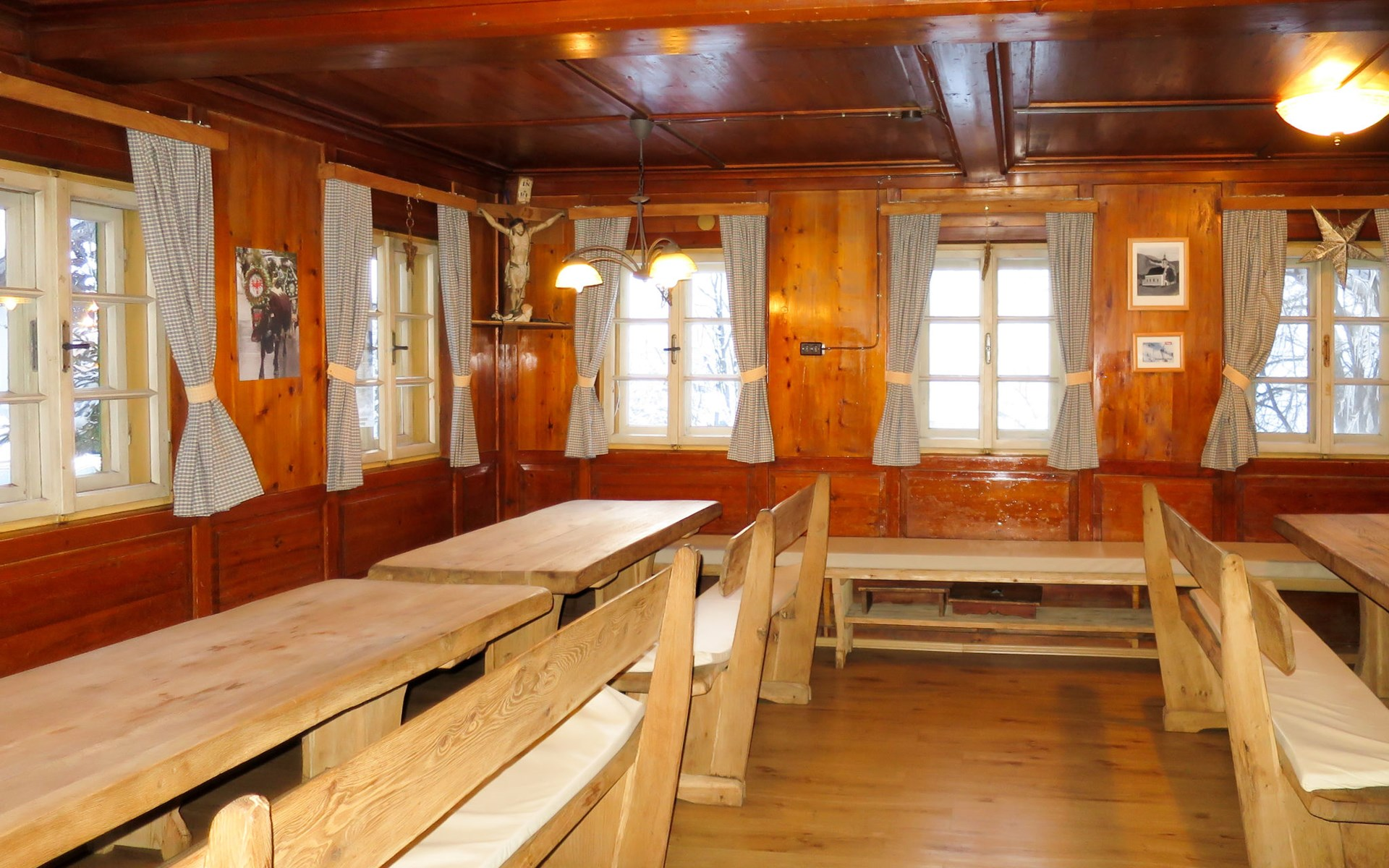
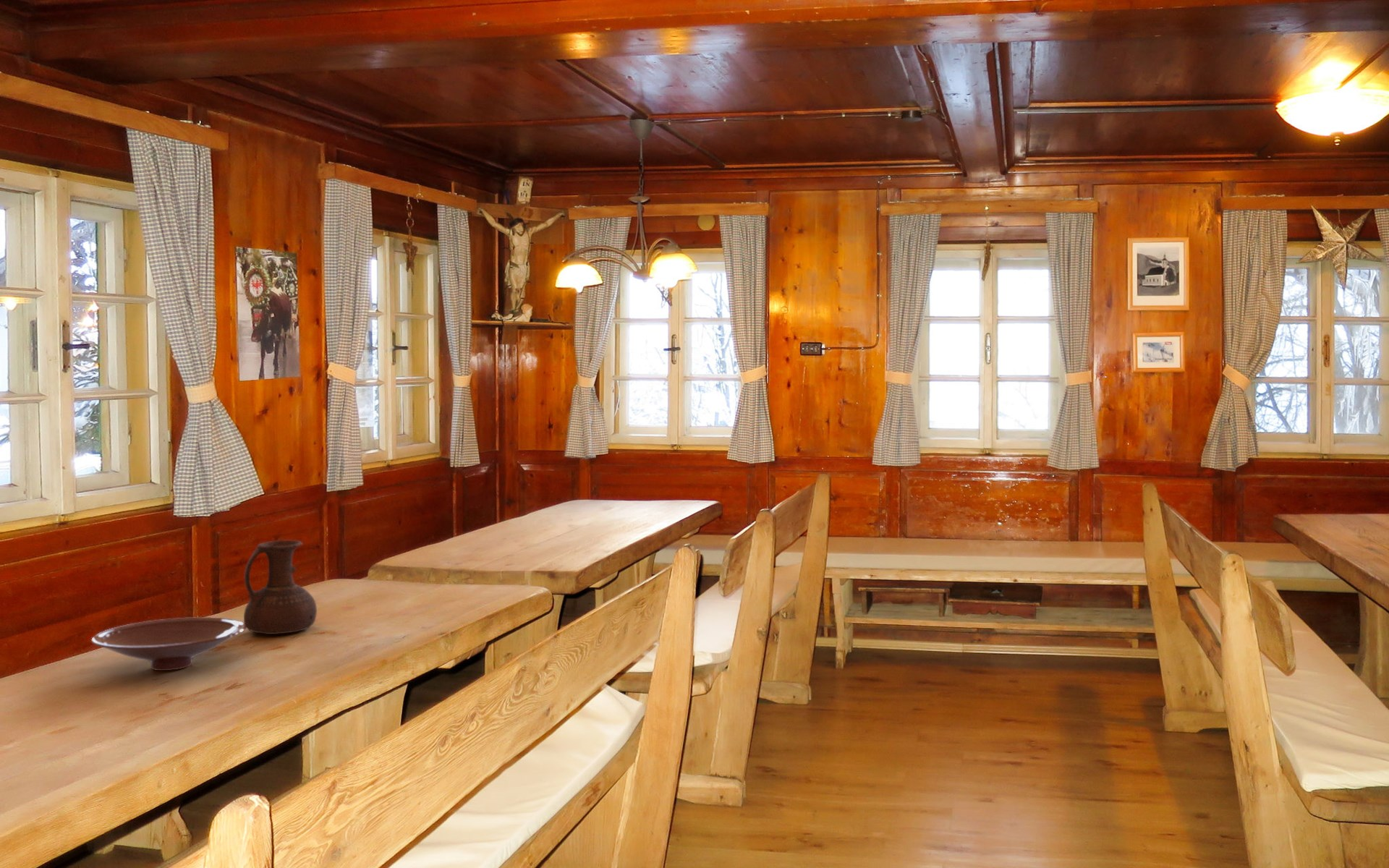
+ bowl (171, 648)
+ ceramic pitcher (277, 586)
